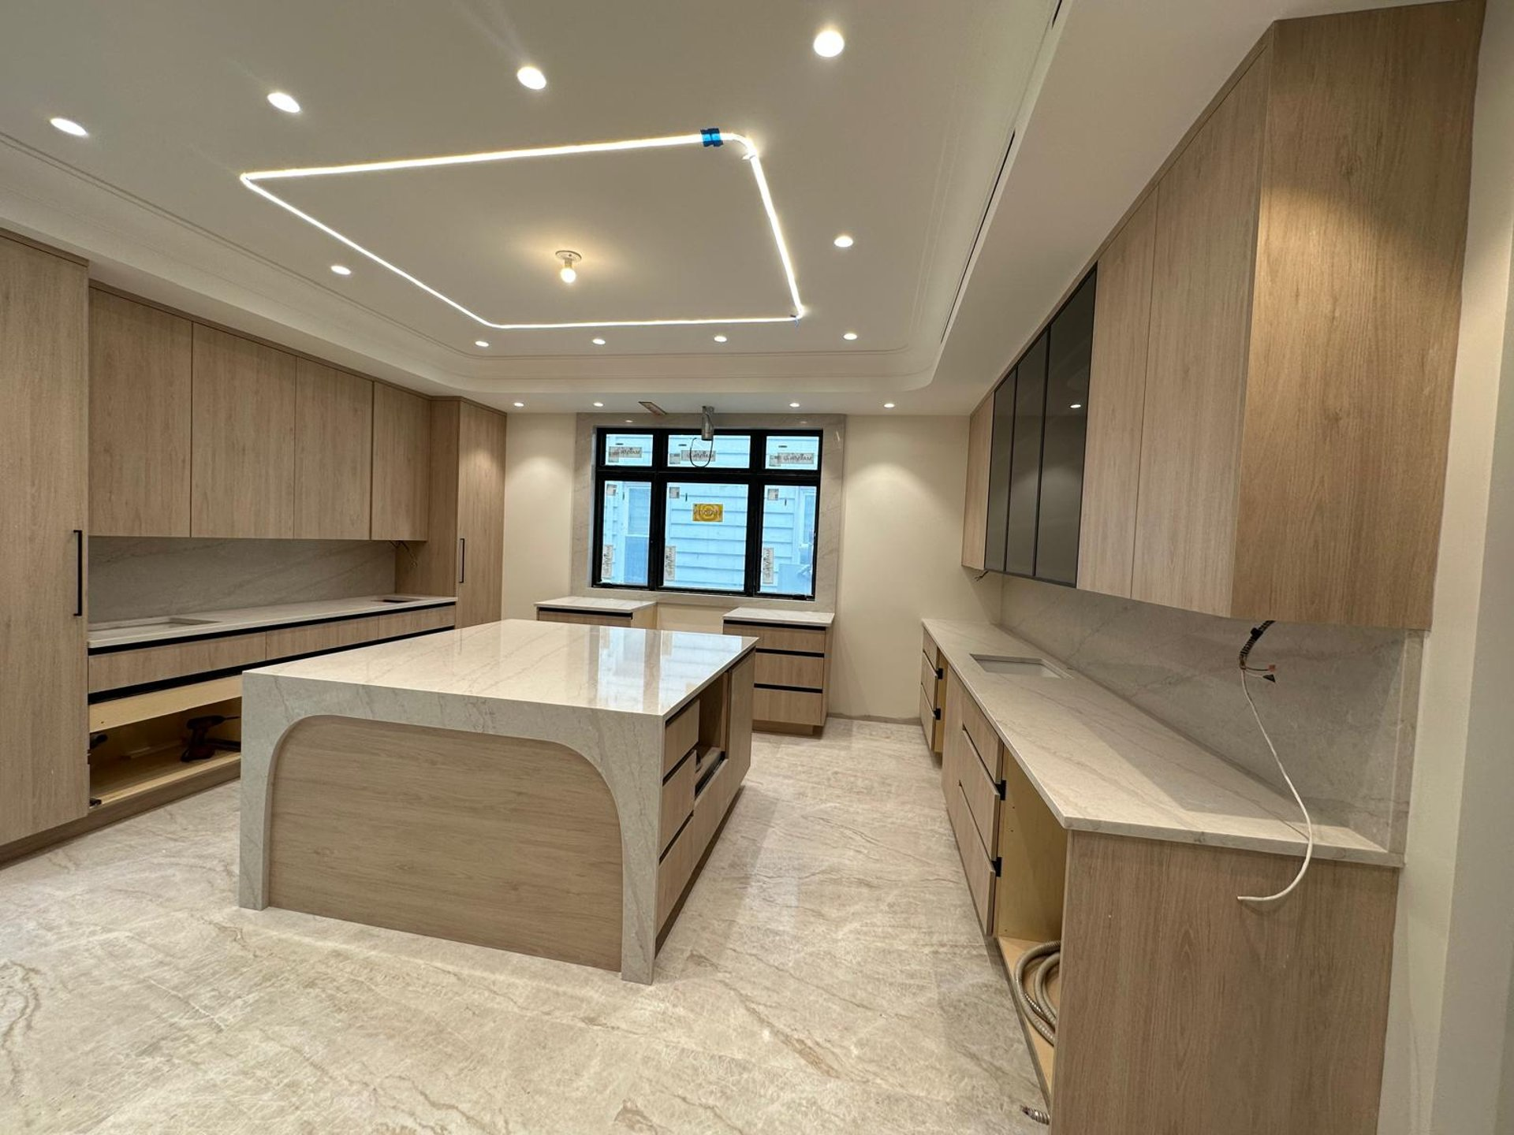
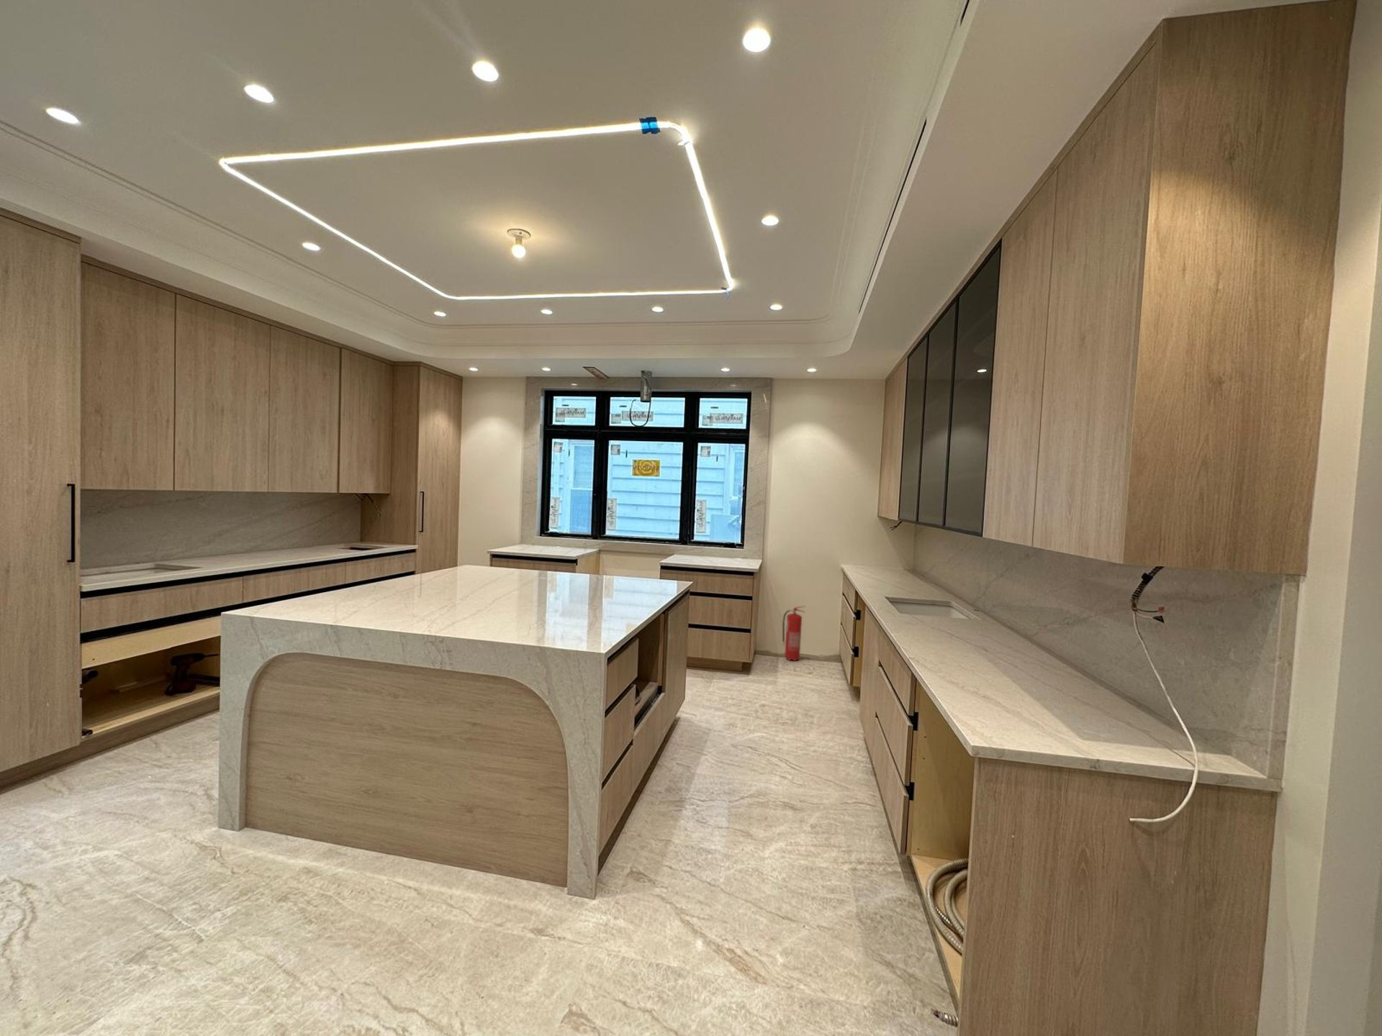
+ fire extinguisher (792, 631)
